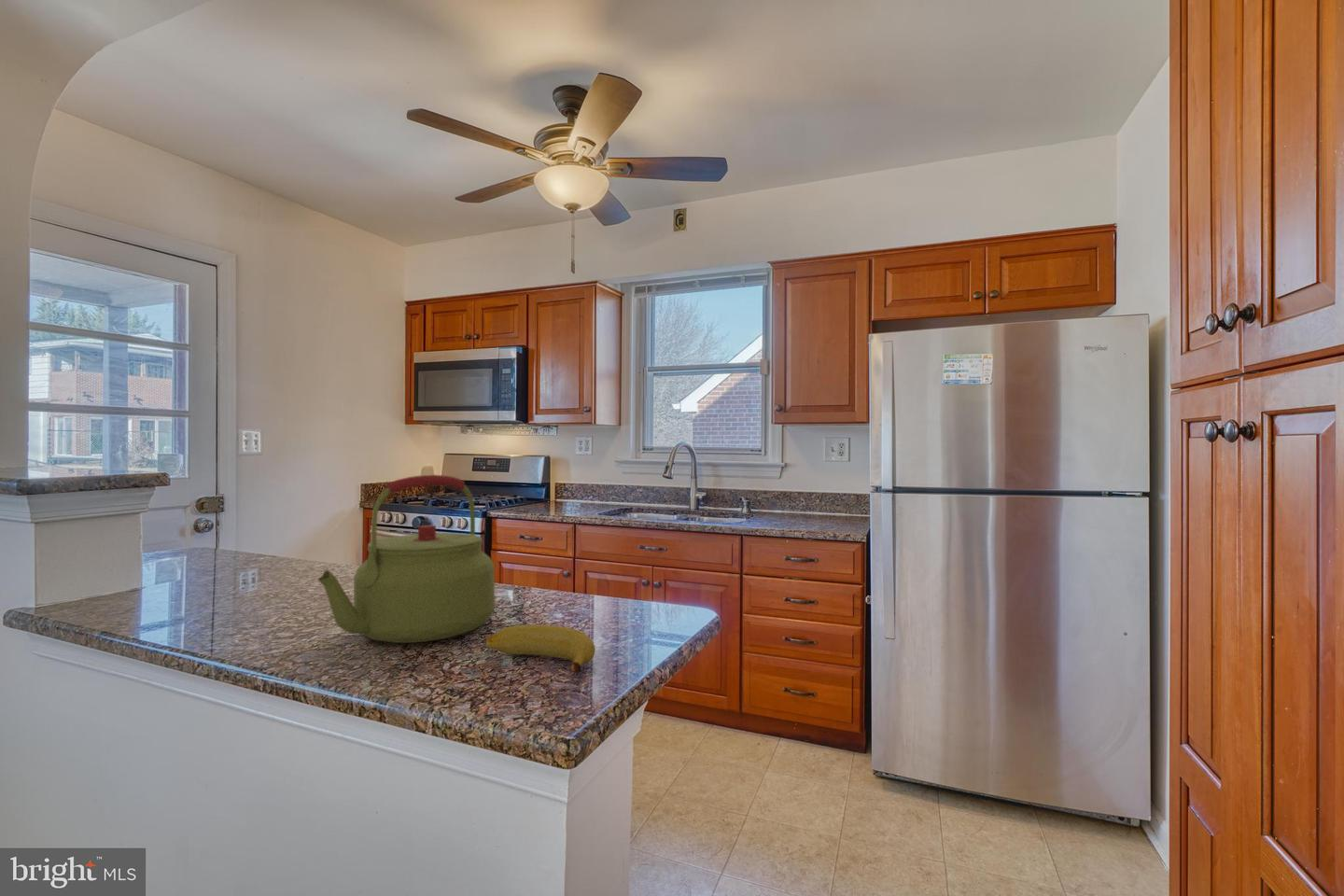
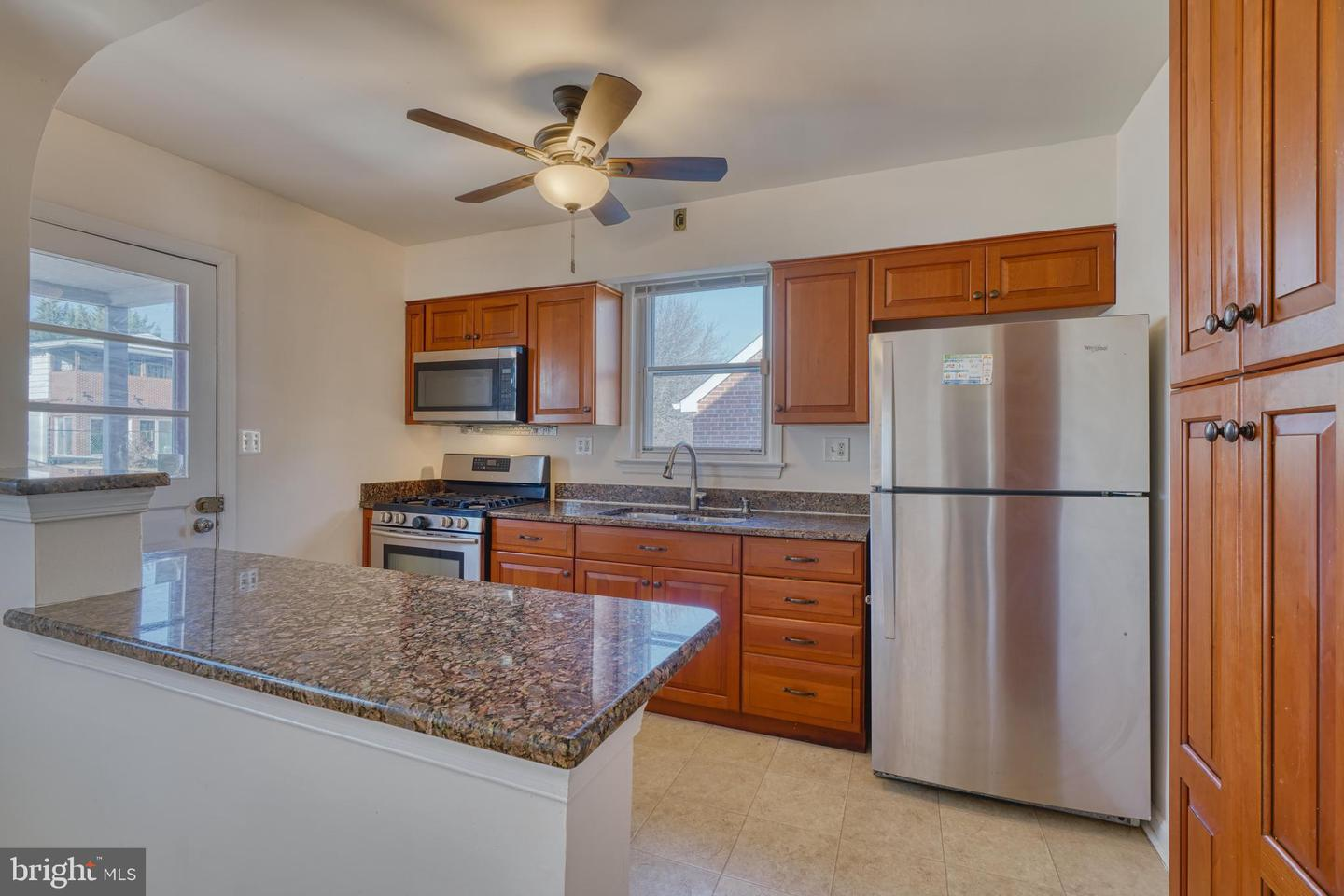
- kettle (409, 553)
- banana (539, 647)
